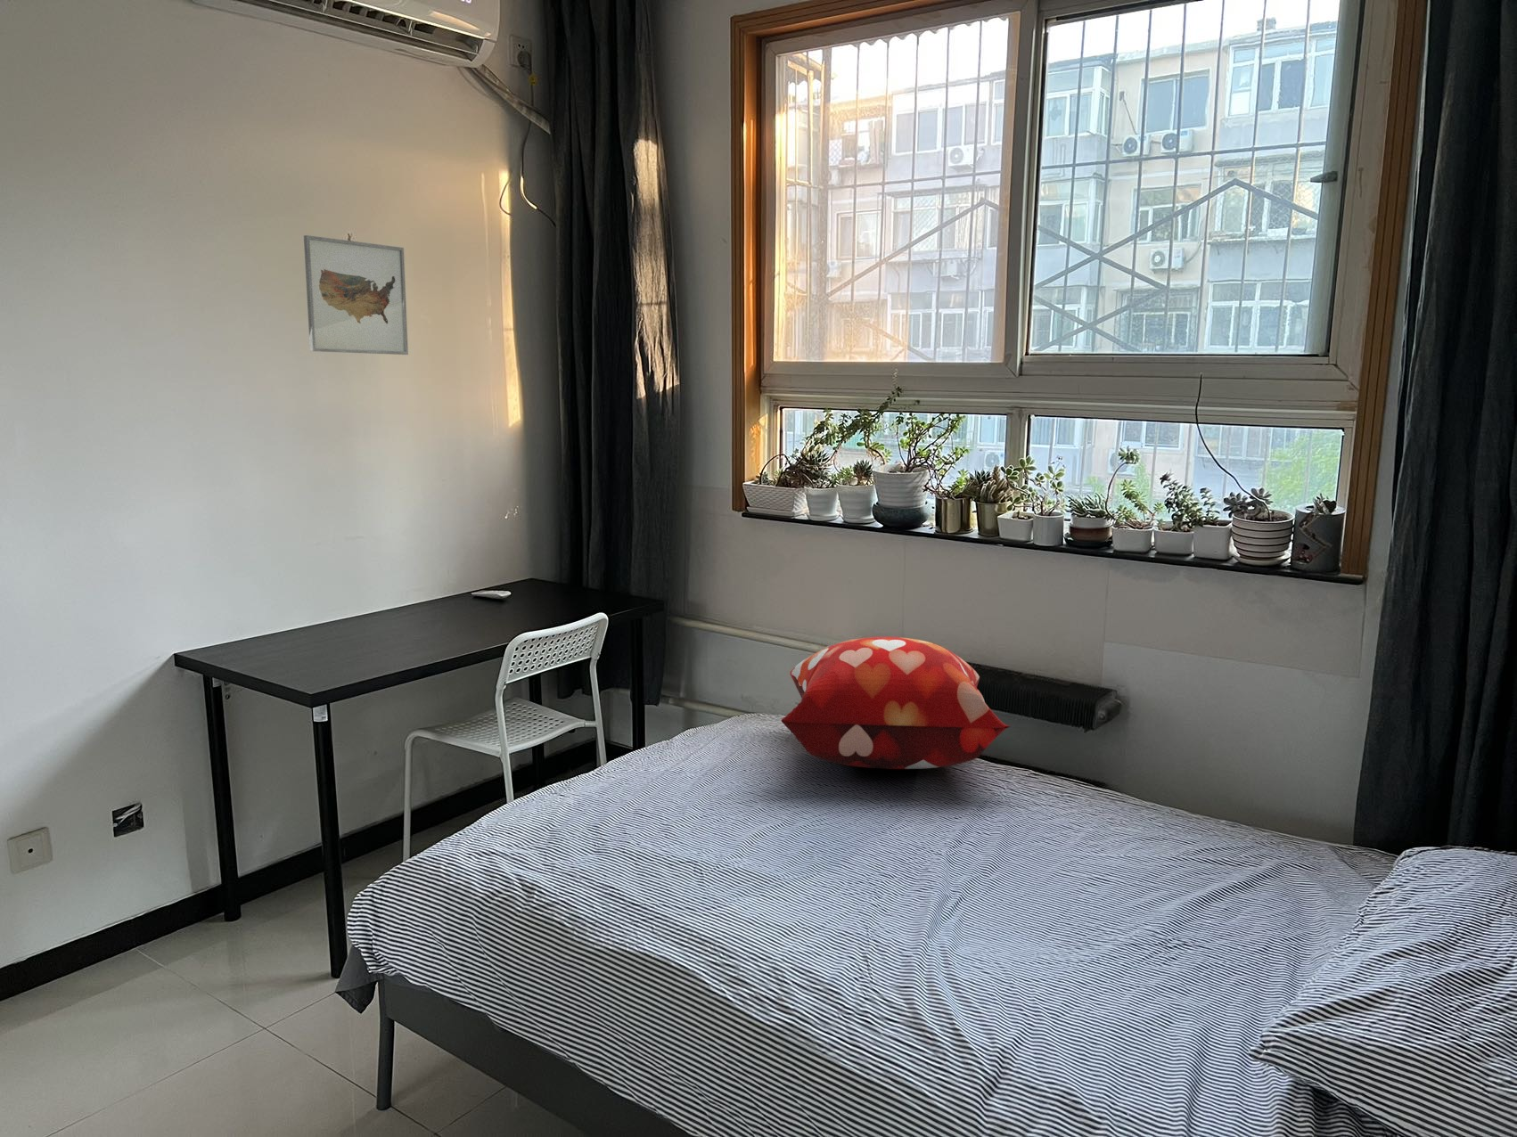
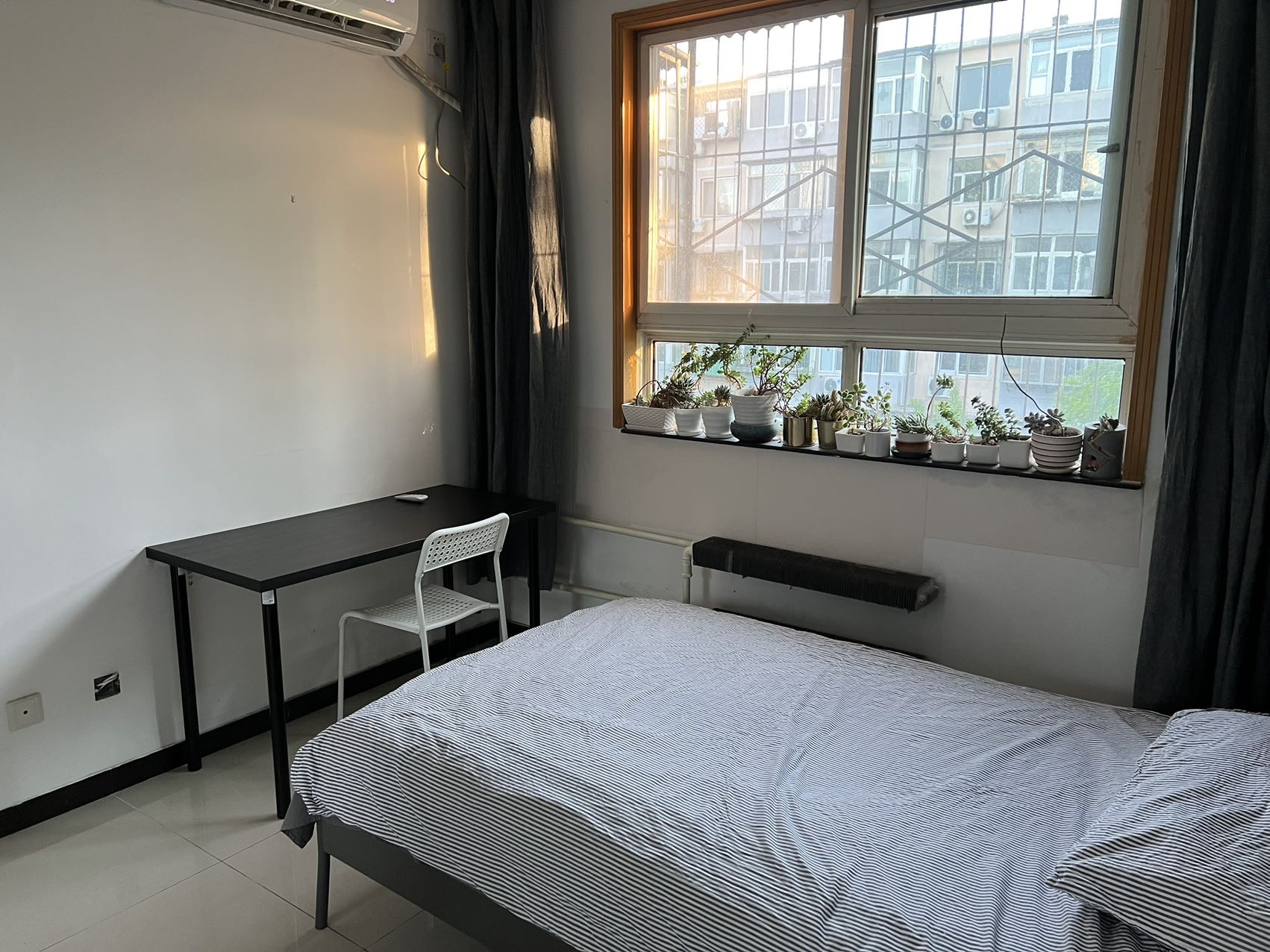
- wall art (358, 297)
- decorative pillow (890, 697)
